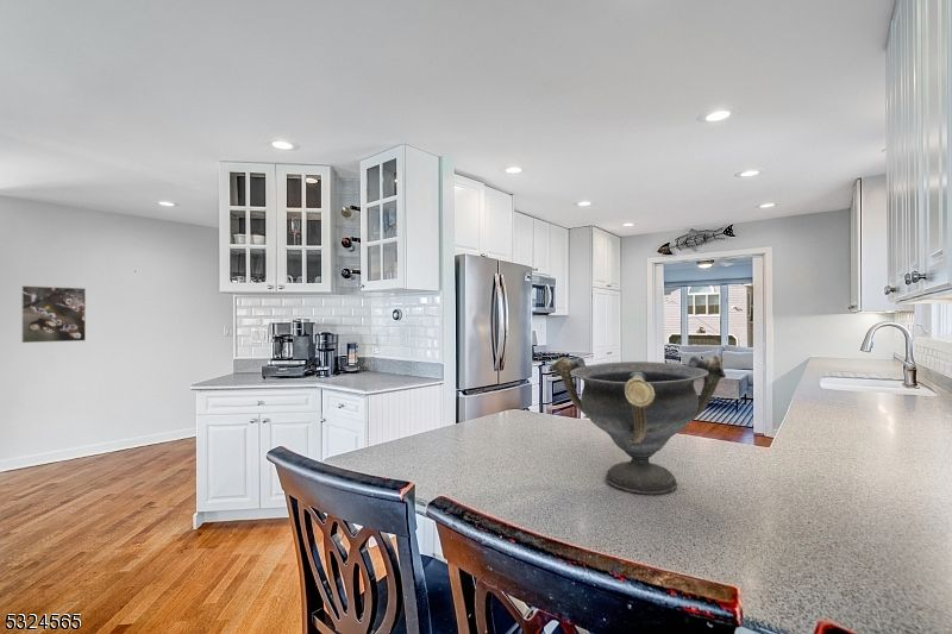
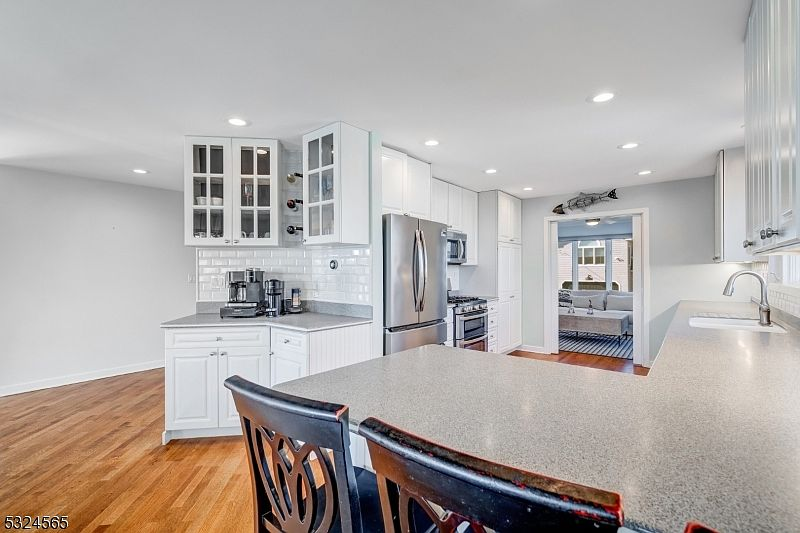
- decorative bowl (653, 420)
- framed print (55, 314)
